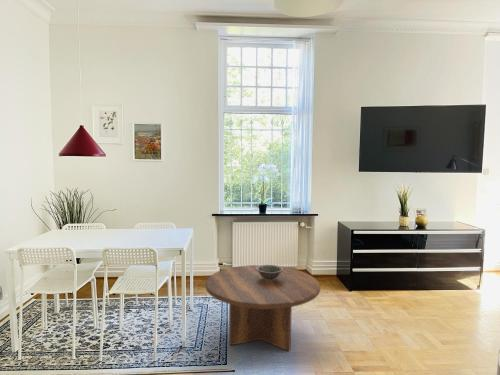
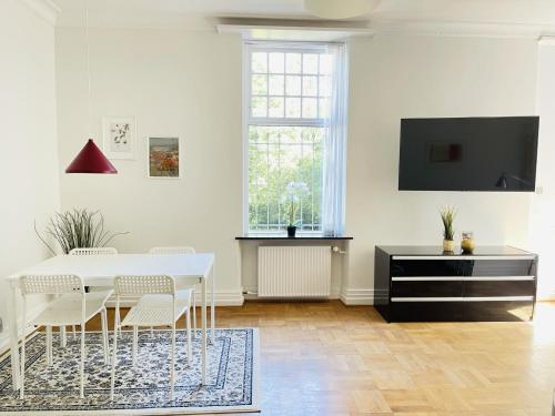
- decorative bowl (269, 273)
- coffee table (262, 310)
